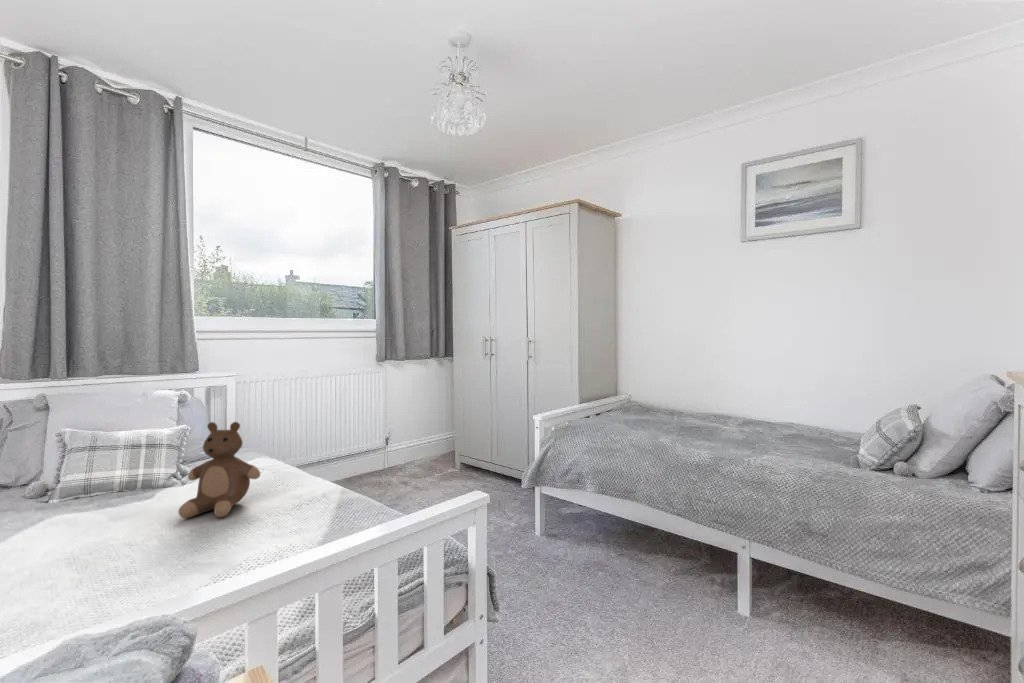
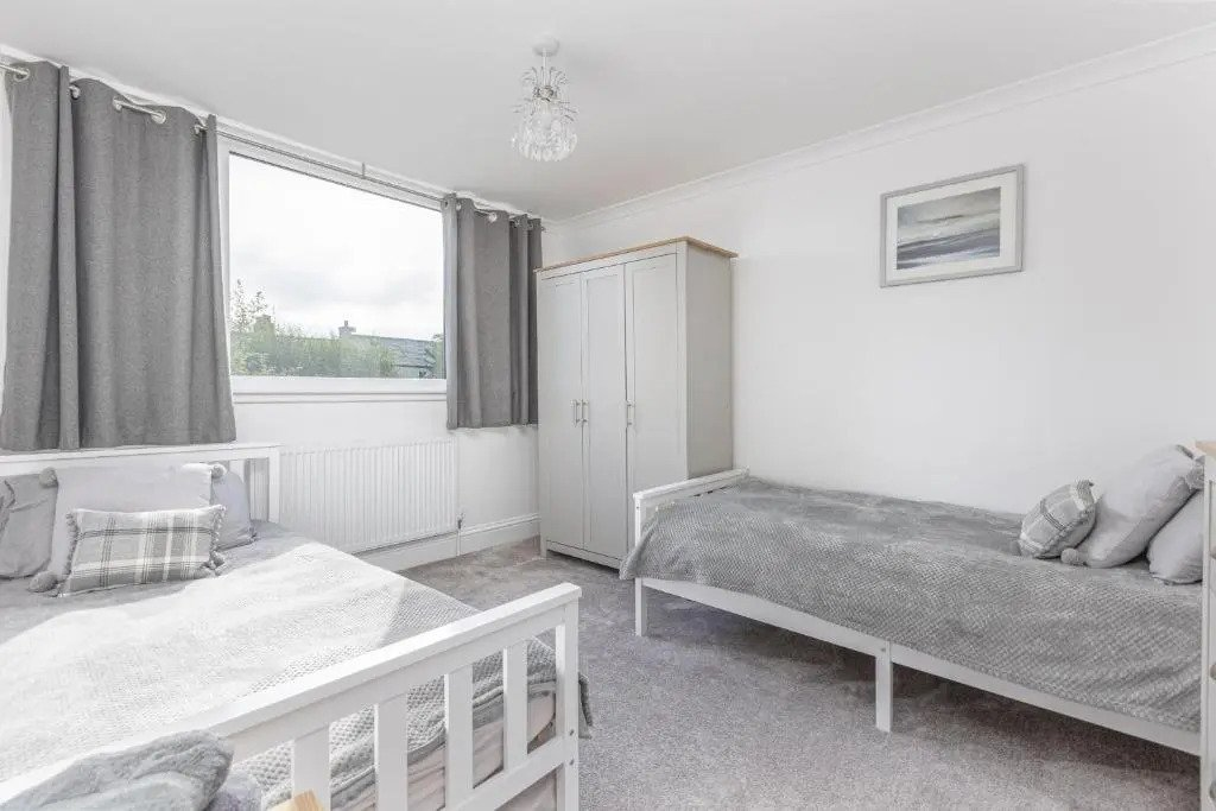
- teddy bear (216, 467)
